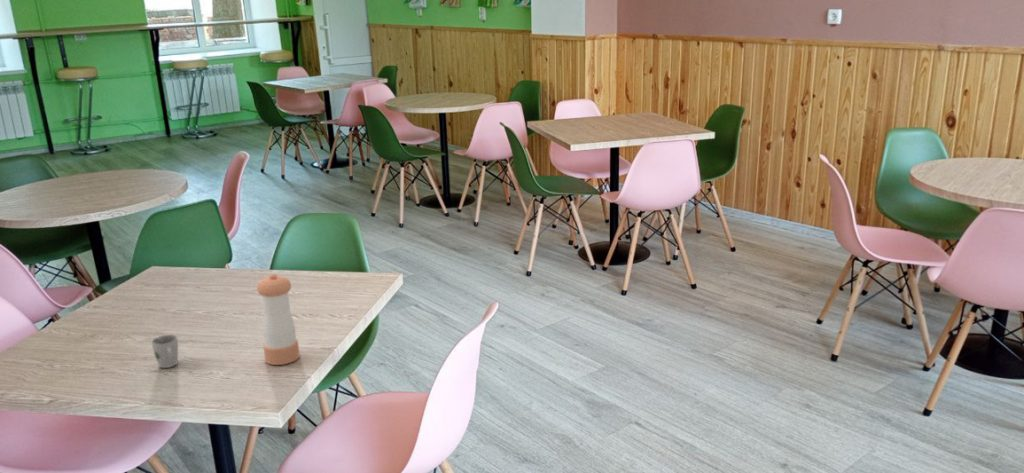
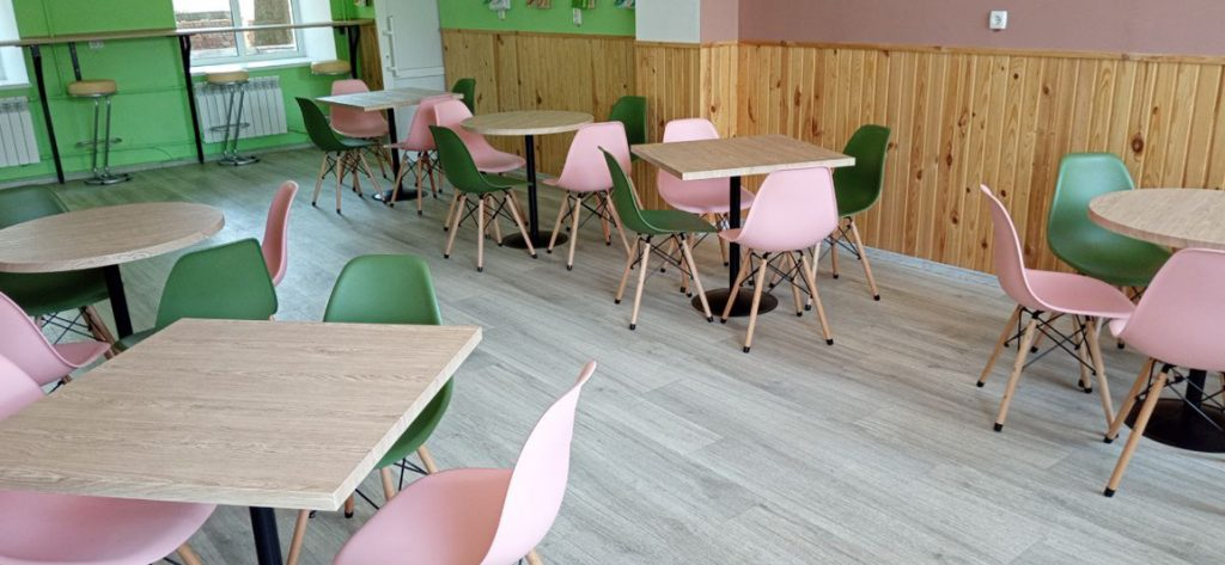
- cup (165, 344)
- pepper shaker (277, 316)
